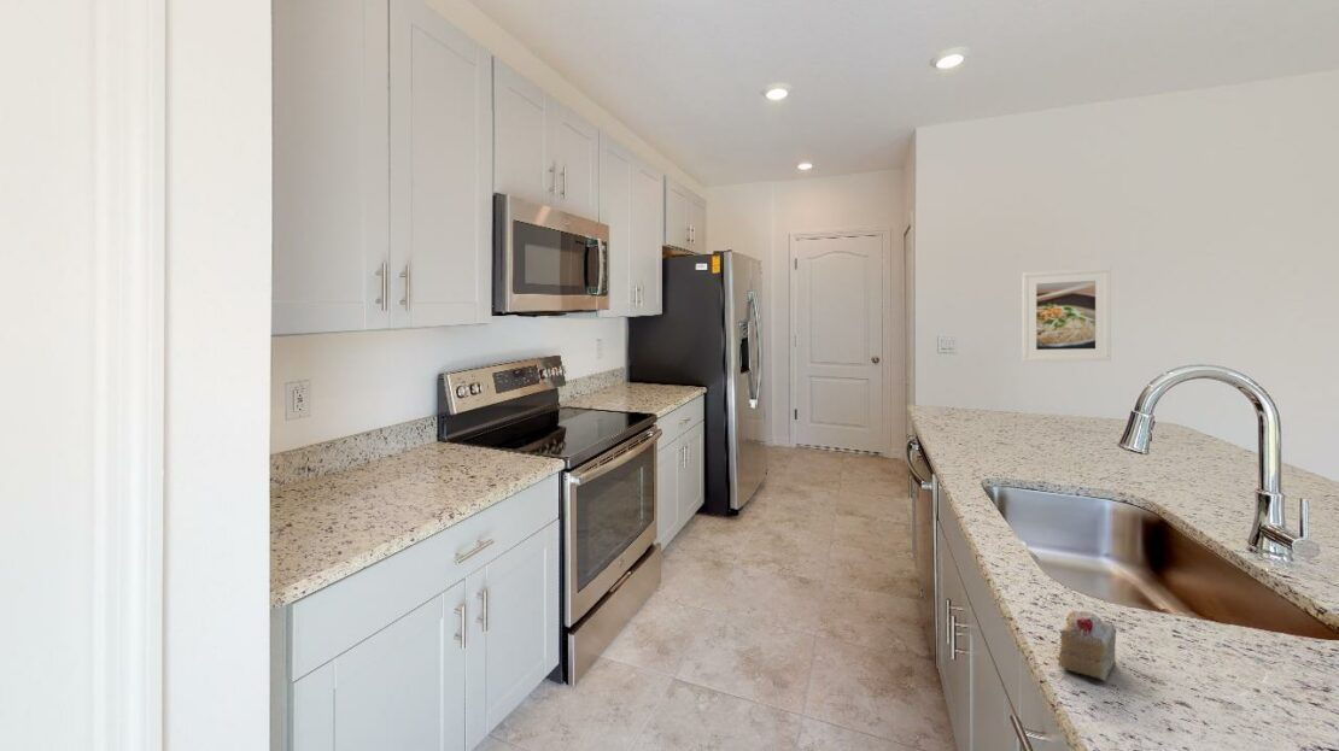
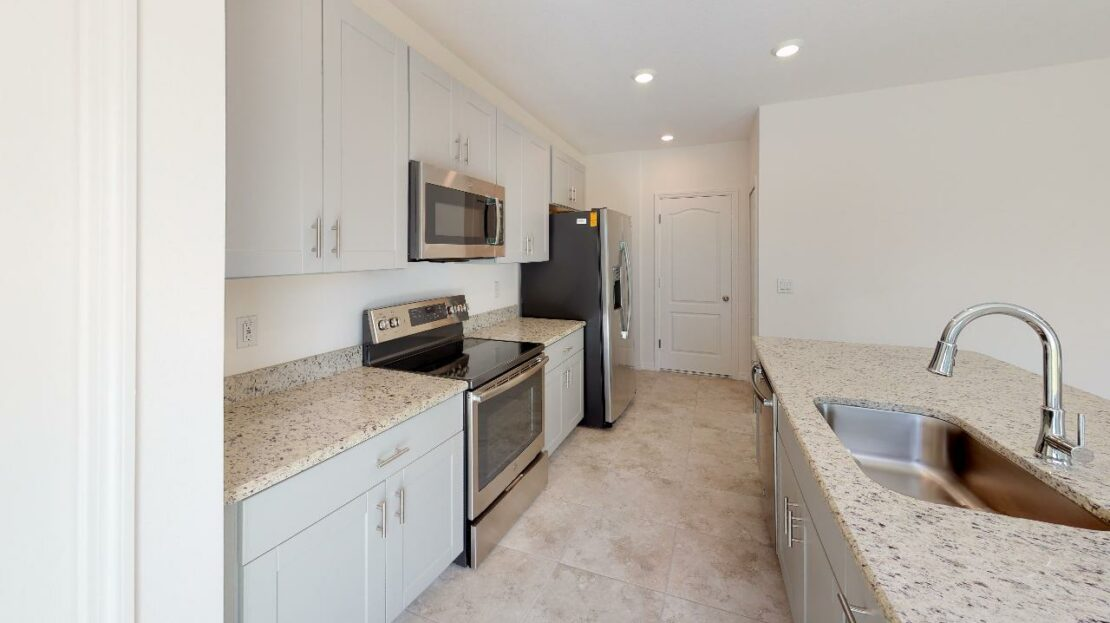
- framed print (1065, 315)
- cake slice (1087, 639)
